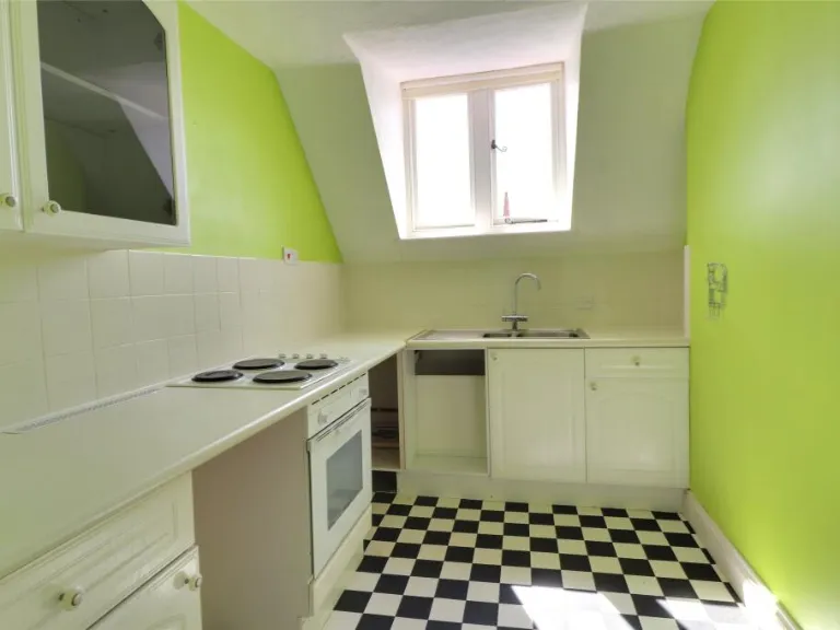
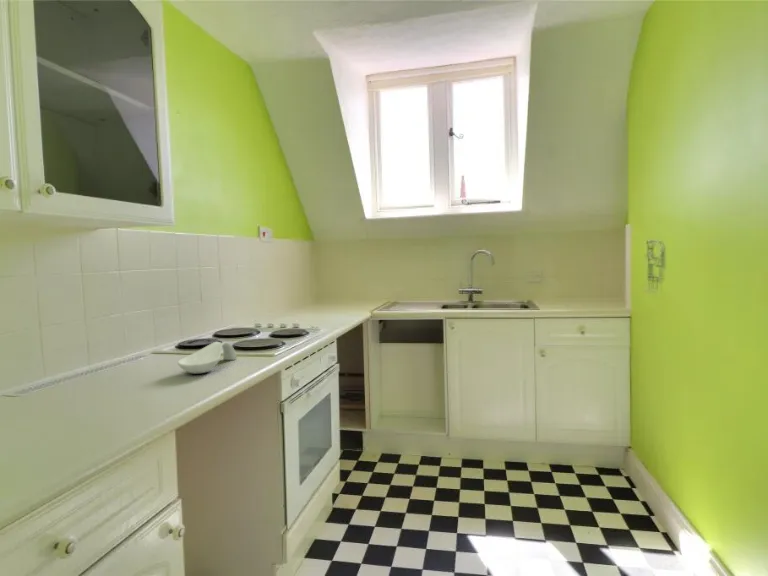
+ spoon rest (209, 356)
